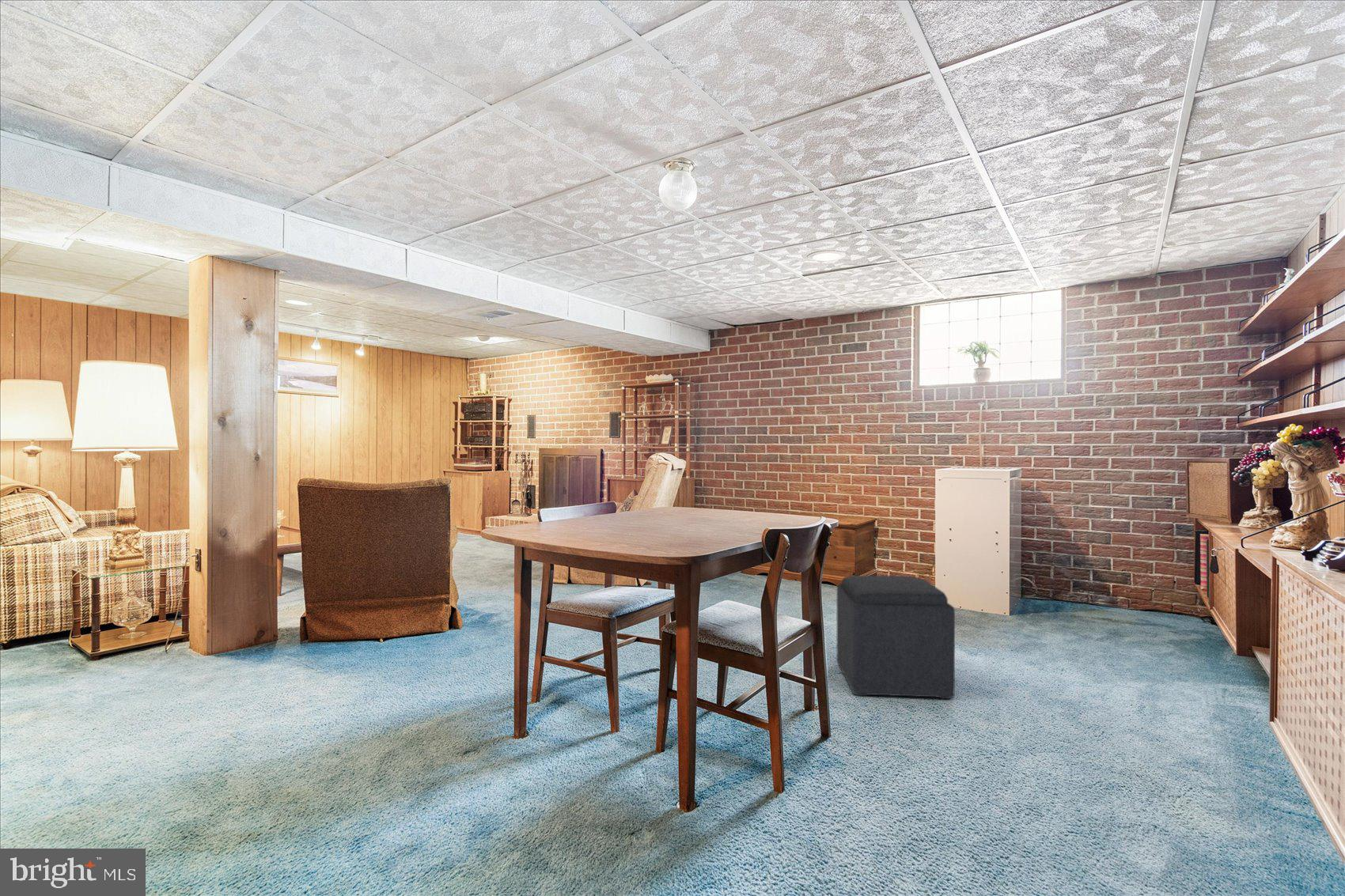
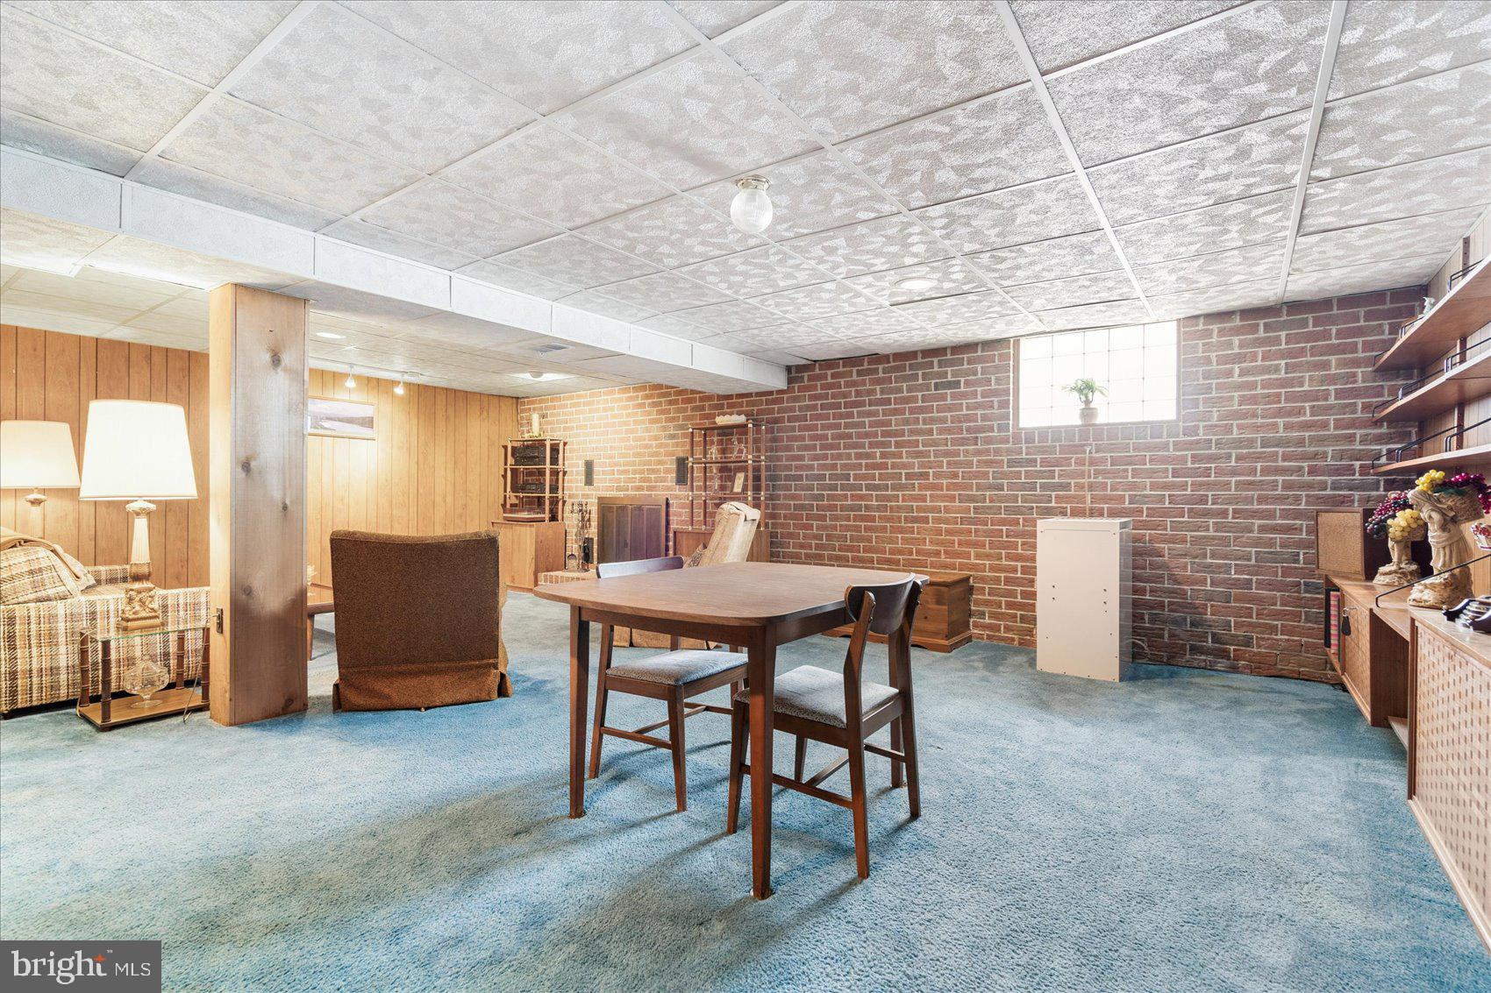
- ottoman (891, 630)
